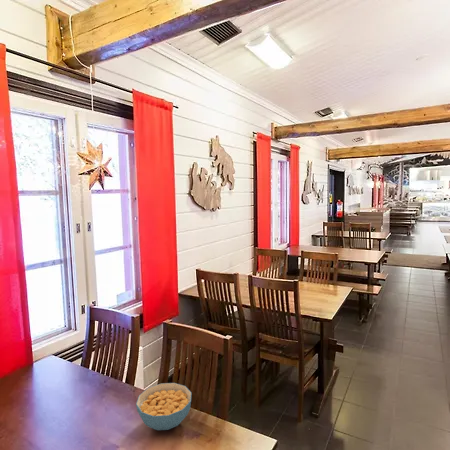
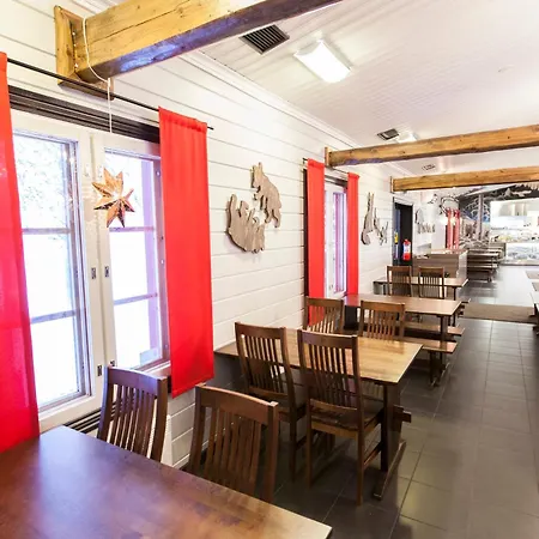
- cereal bowl (165, 410)
